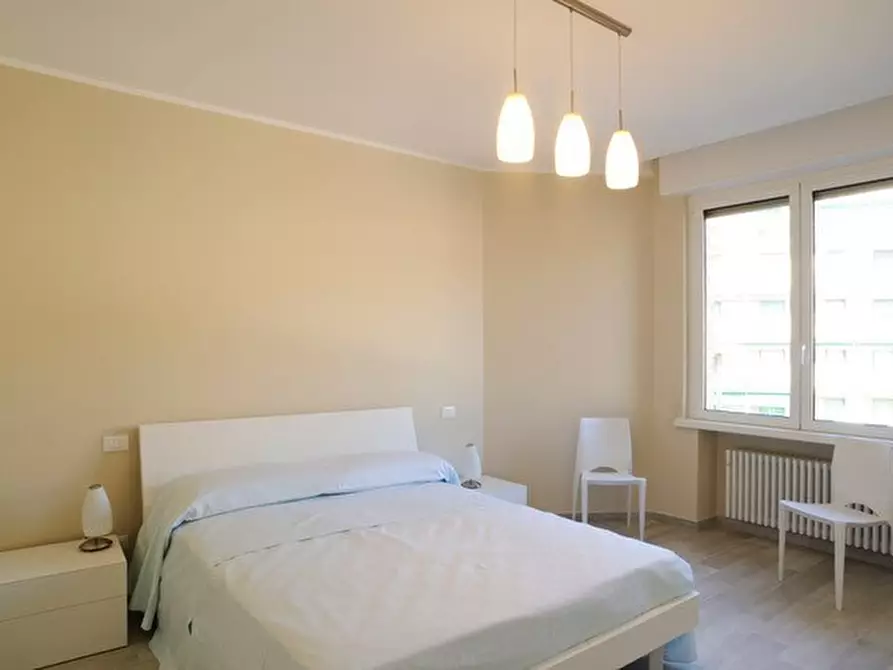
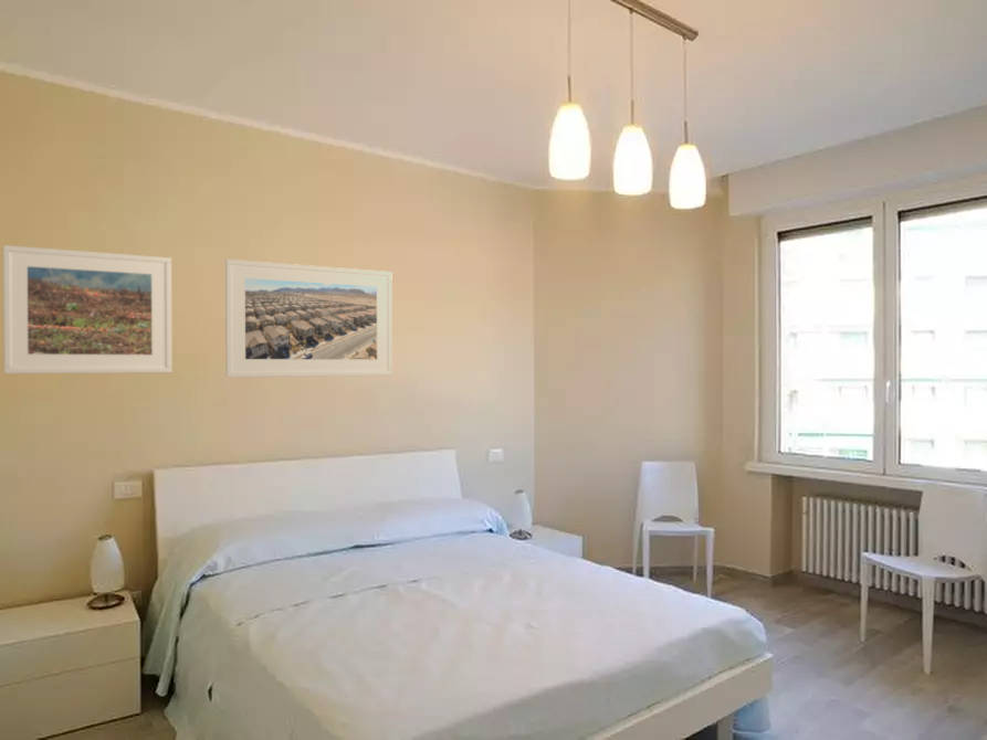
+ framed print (92, 313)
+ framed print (314, 320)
